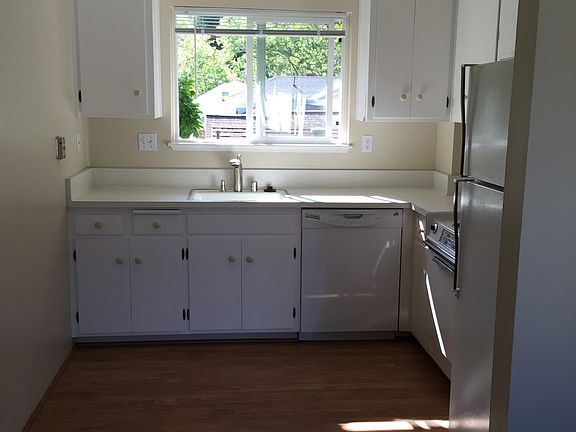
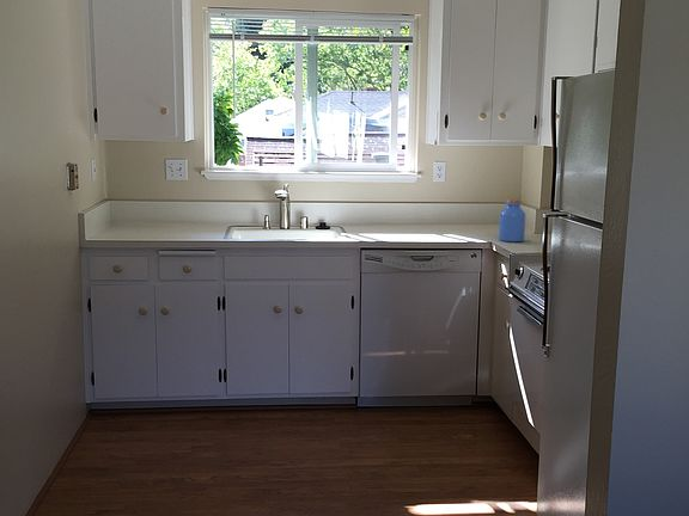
+ jar (512, 220)
